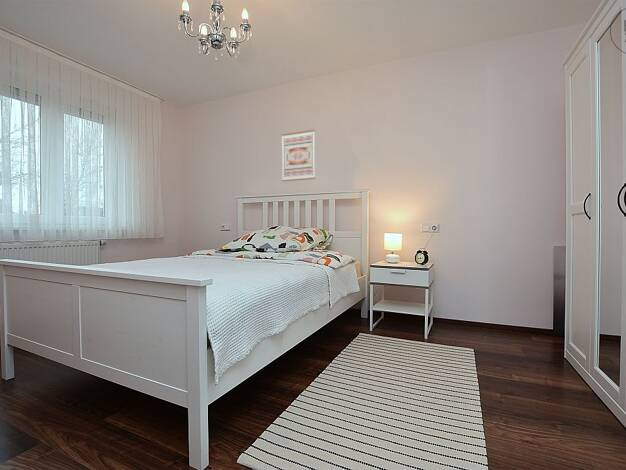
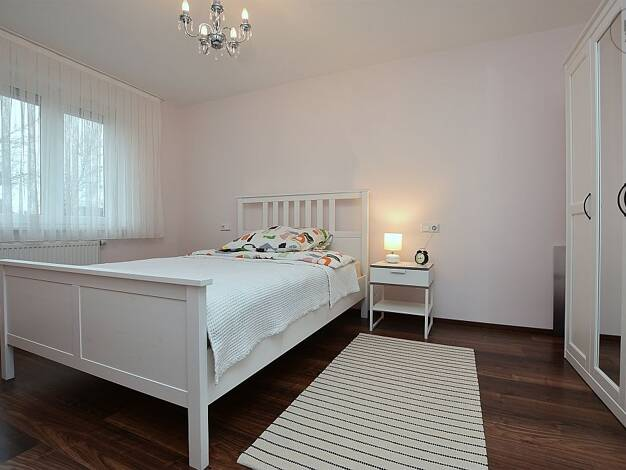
- wall art (298, 156)
